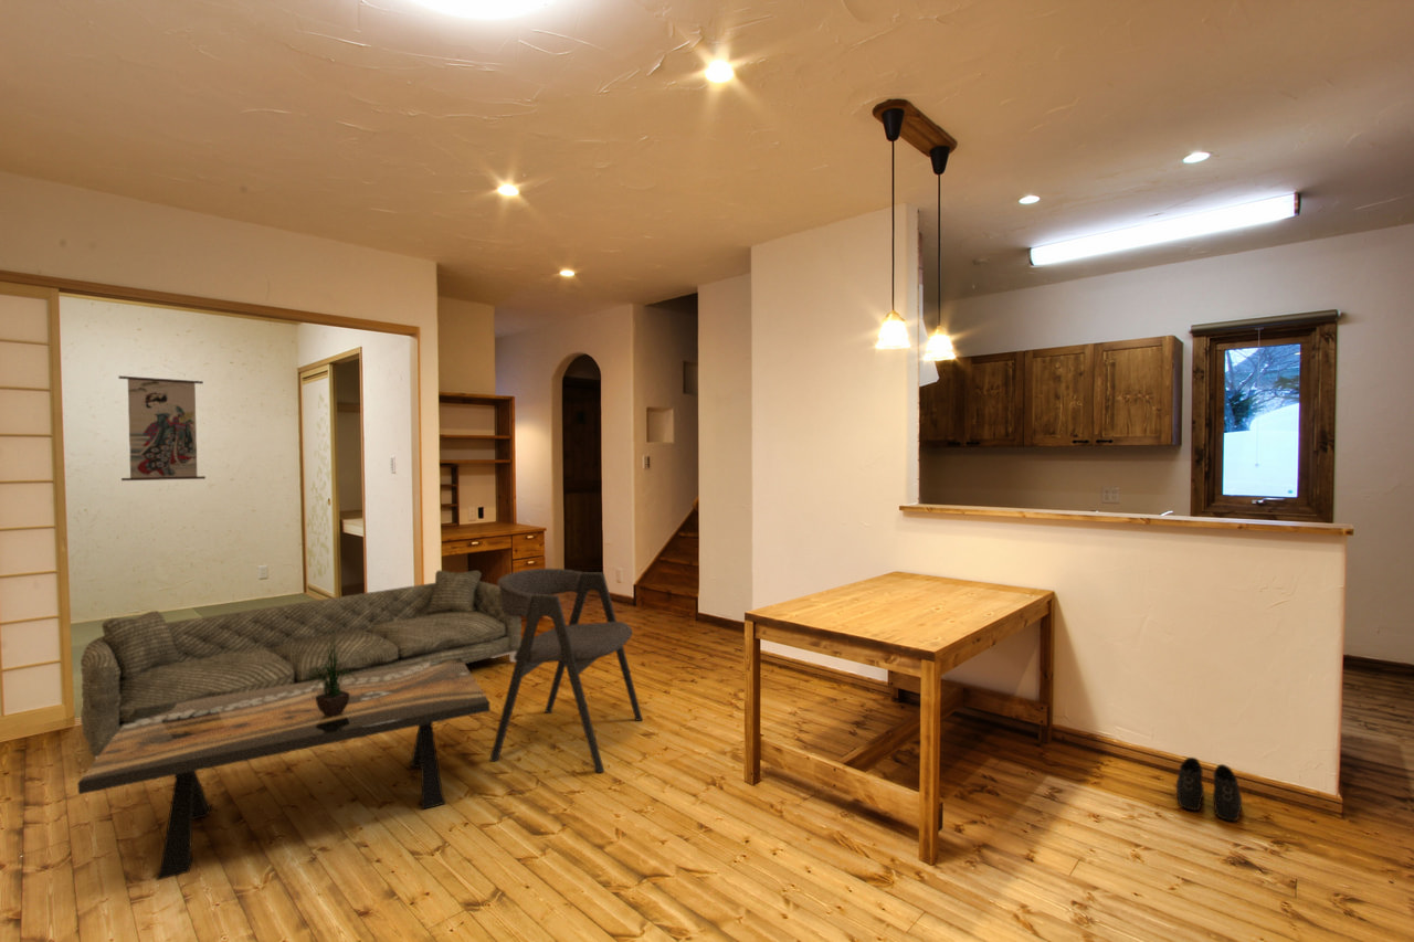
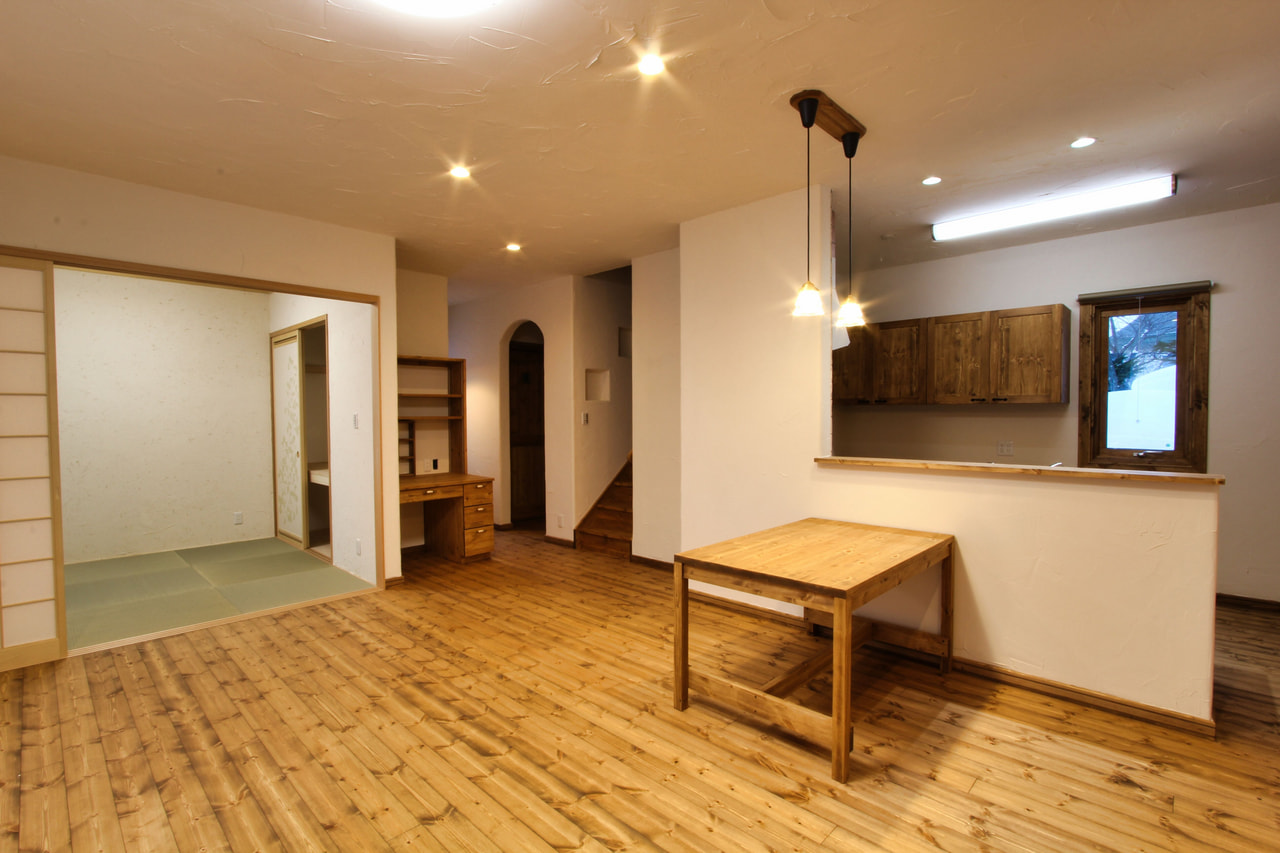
- chair (570, 657)
- sofa (331, 641)
- boots (1202, 783)
- potted plant (328, 667)
- coffee table (312, 747)
- wall scroll (162, 422)
